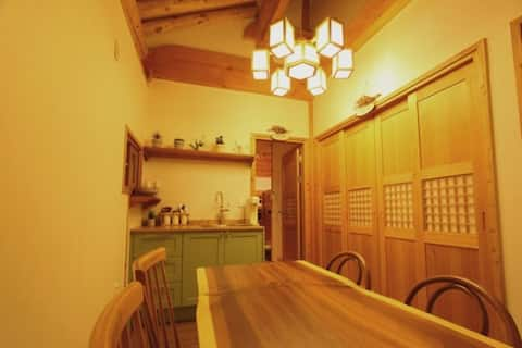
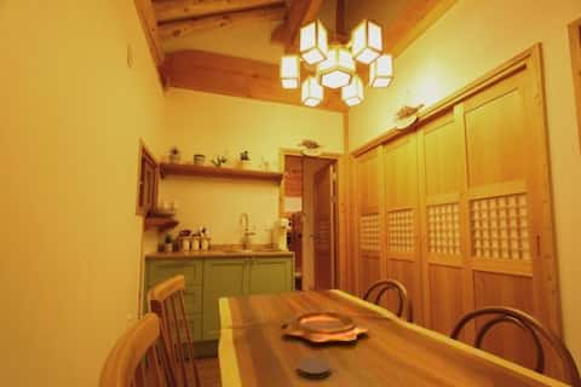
+ decorative bowl (323, 324)
+ coaster (313, 366)
